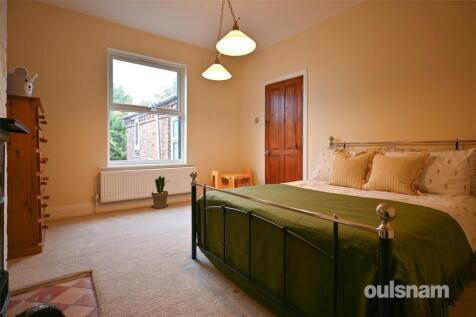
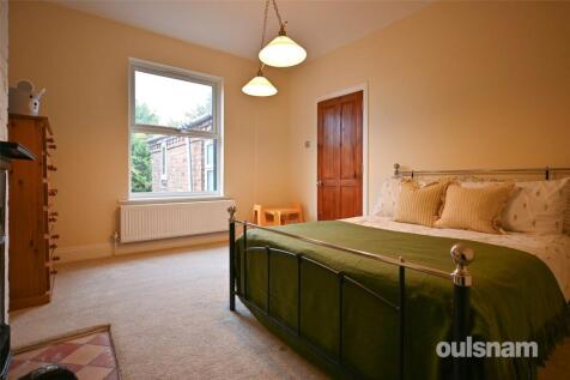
- potted plant (161, 191)
